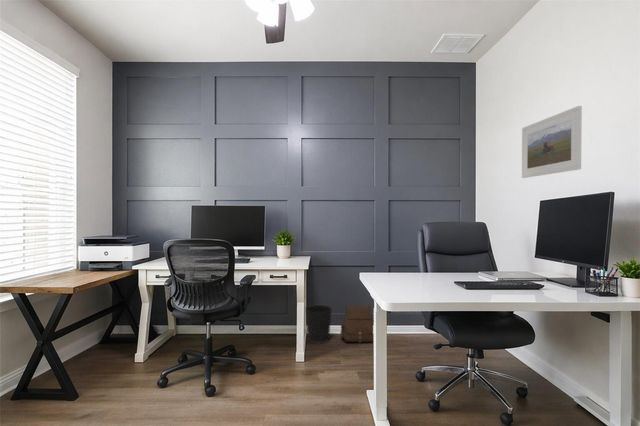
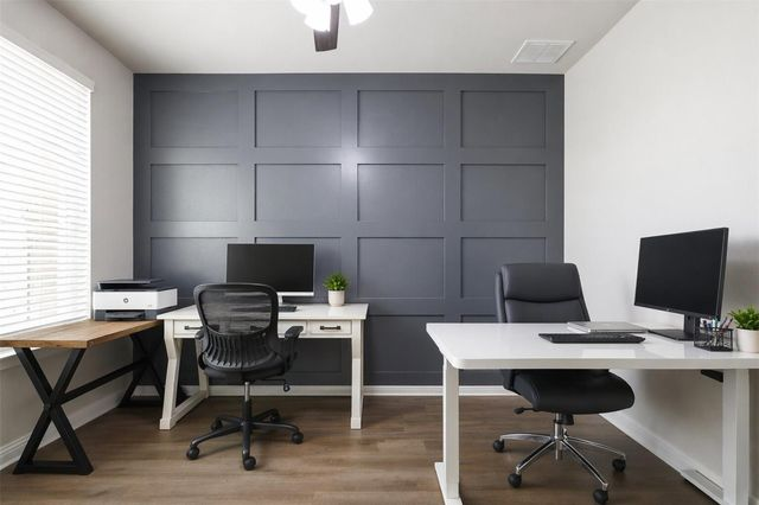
- wastebasket (318, 324)
- satchel (358, 322)
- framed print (548, 146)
